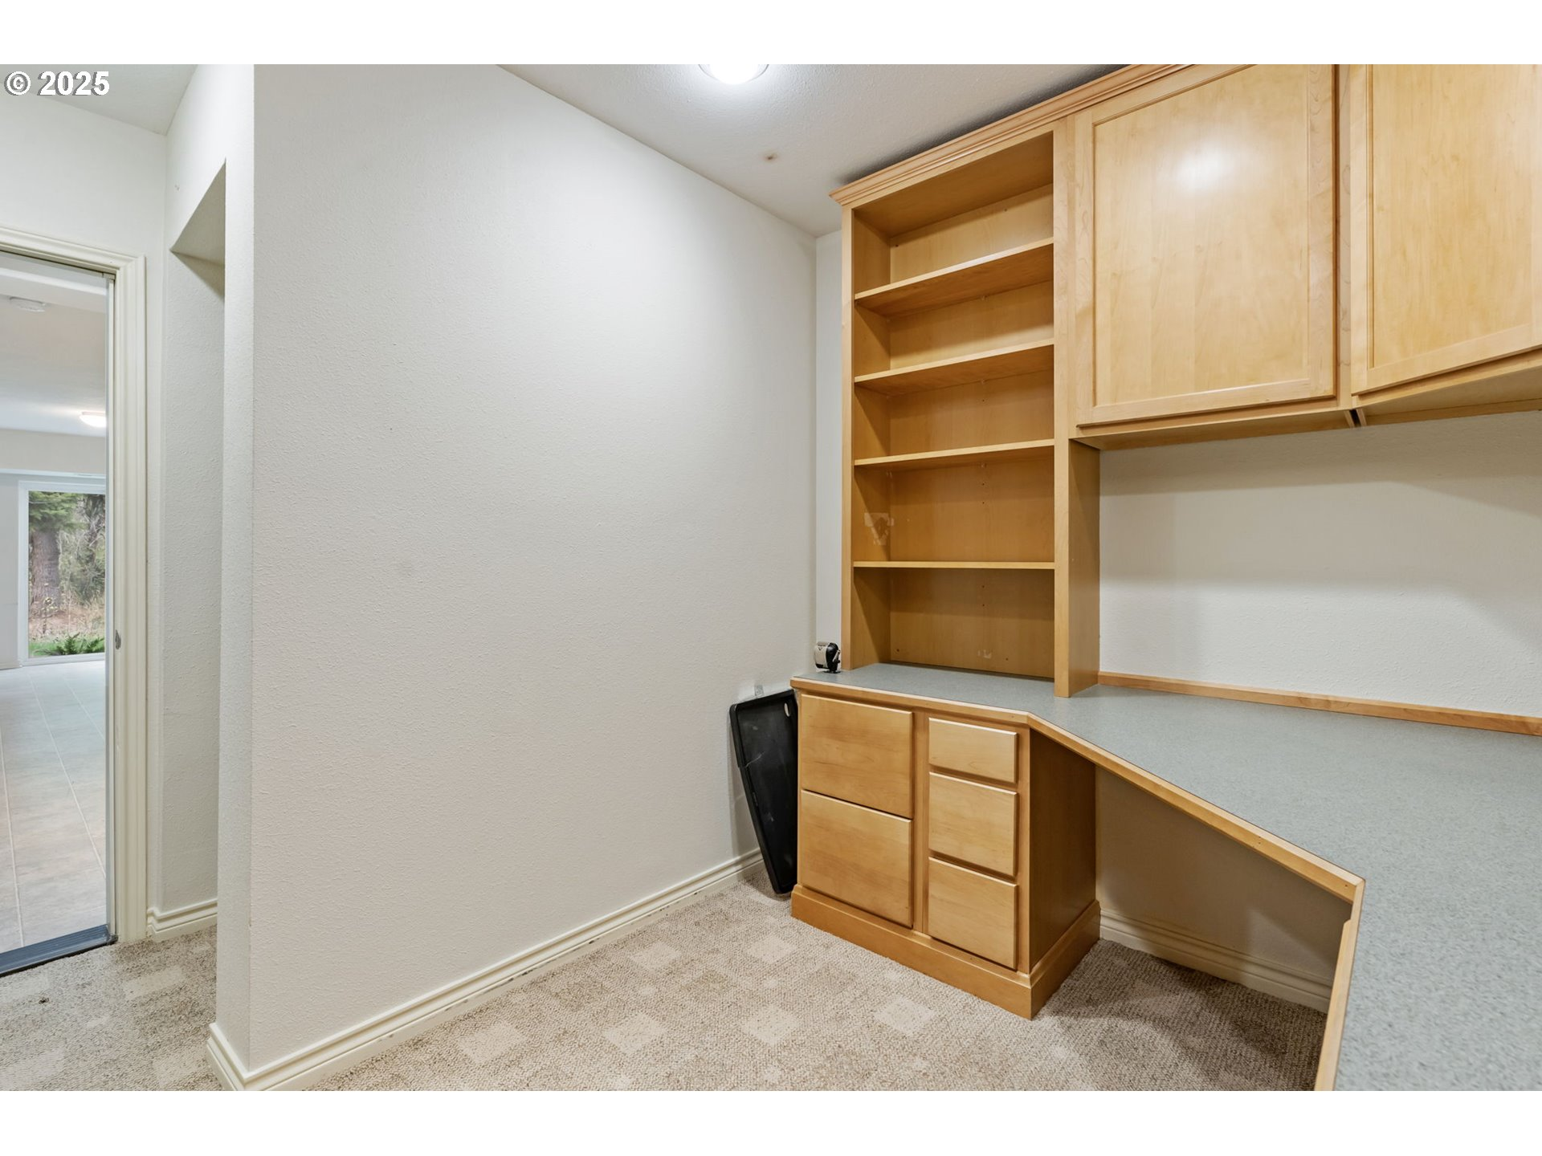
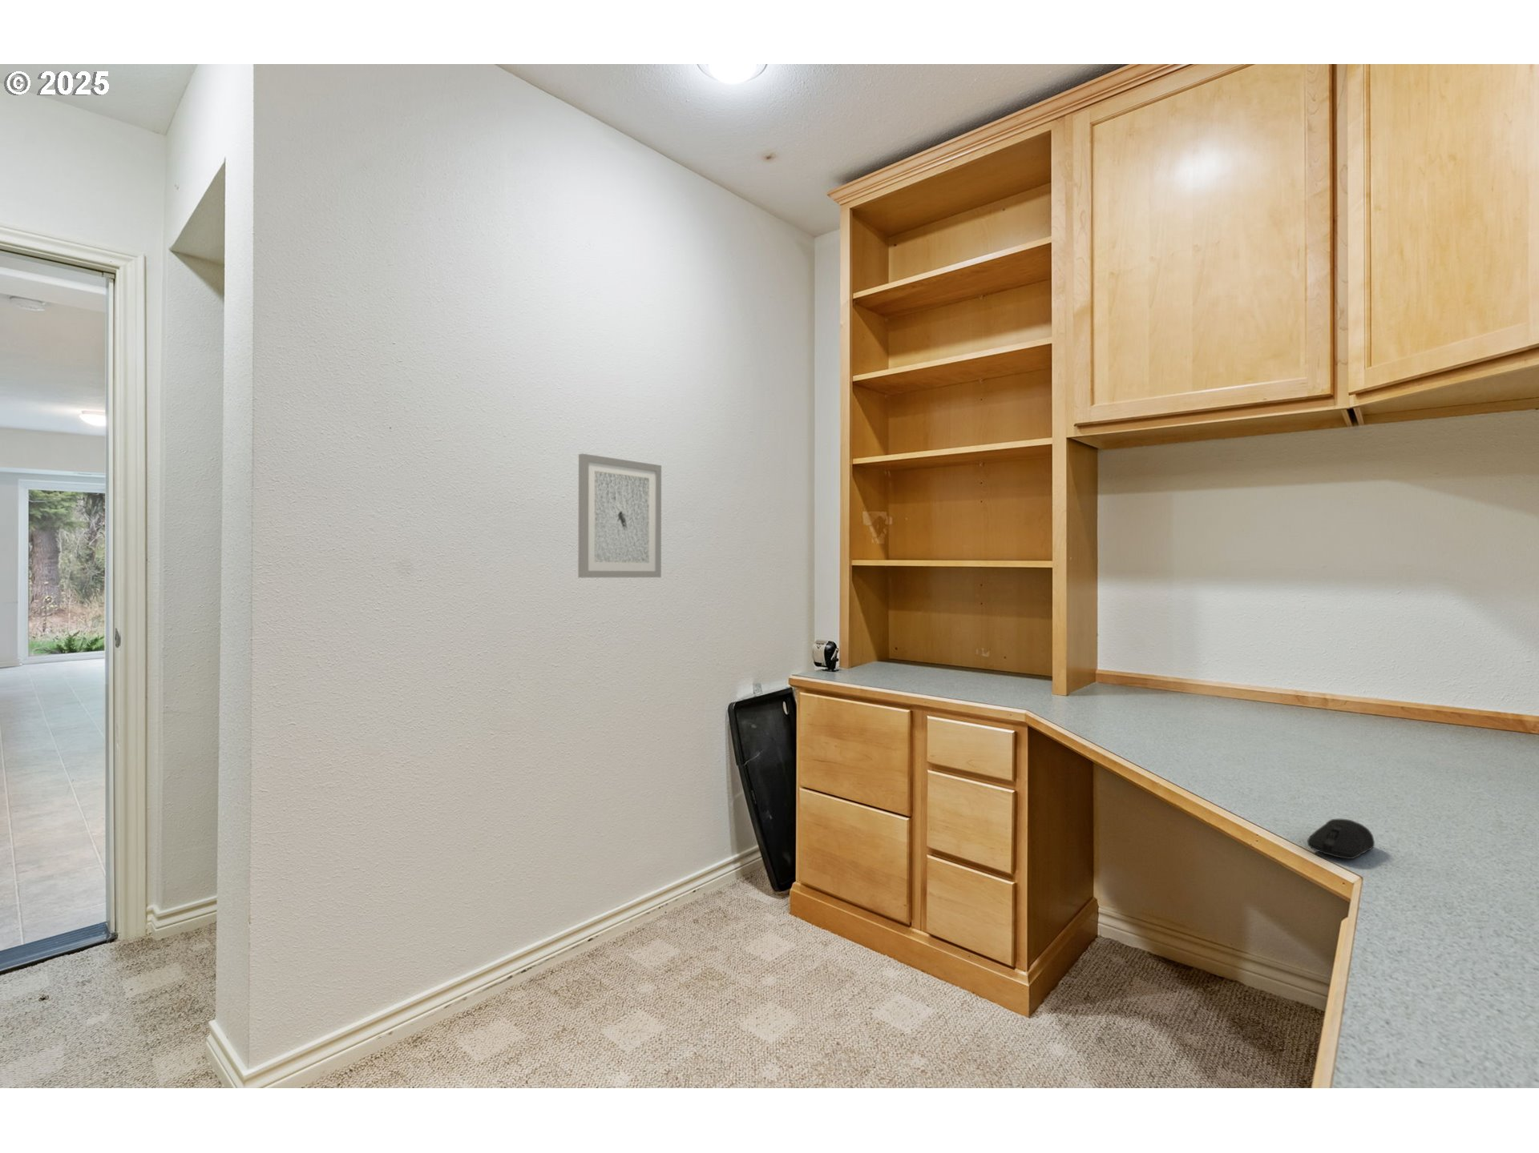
+ computer mouse (1341, 836)
+ wall art (622, 518)
